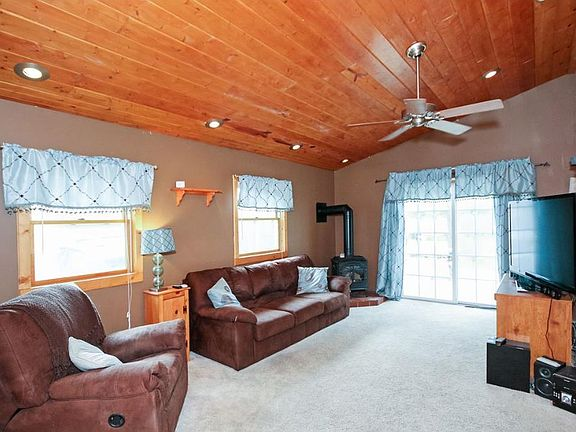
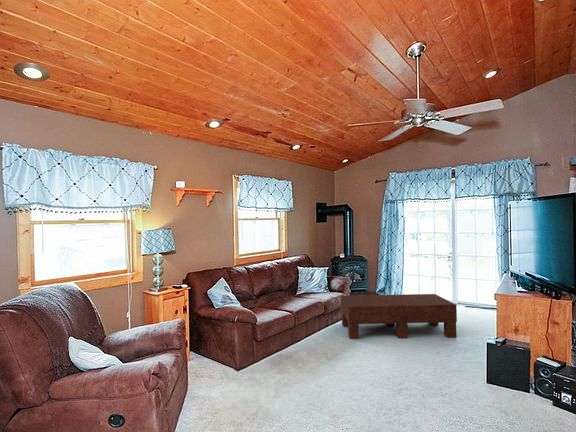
+ coffee table (395, 315)
